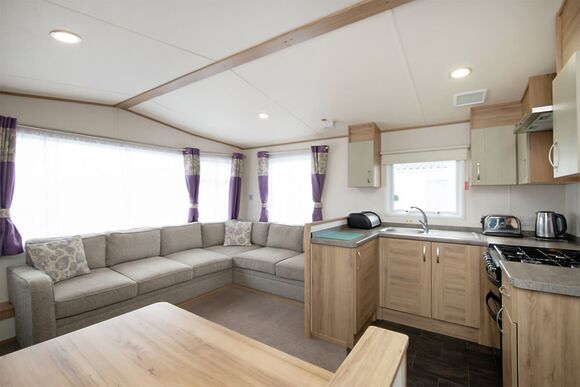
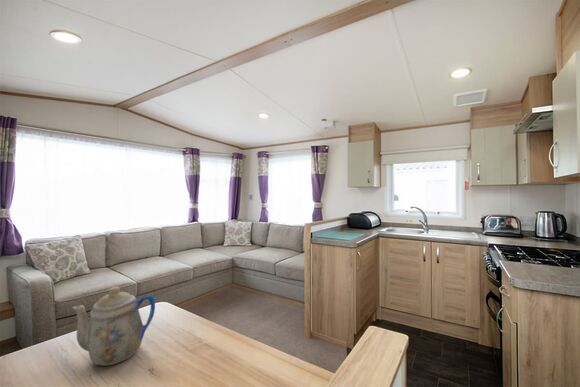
+ teapot (115, 321)
